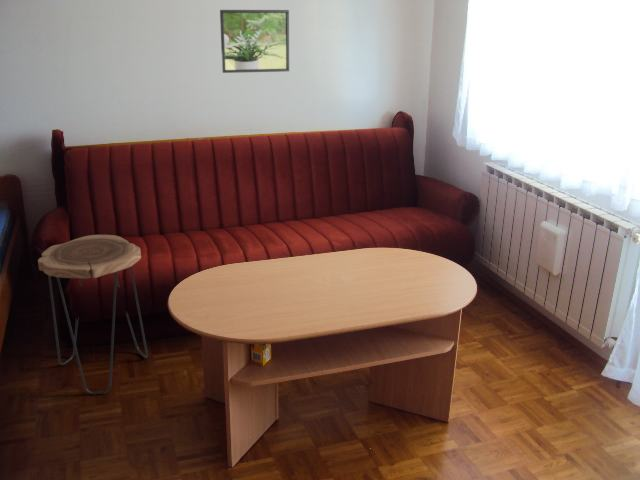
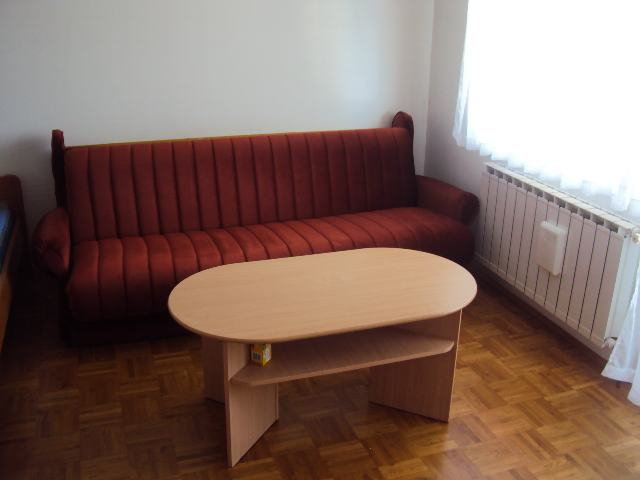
- side table (113, 312)
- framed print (255, 41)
